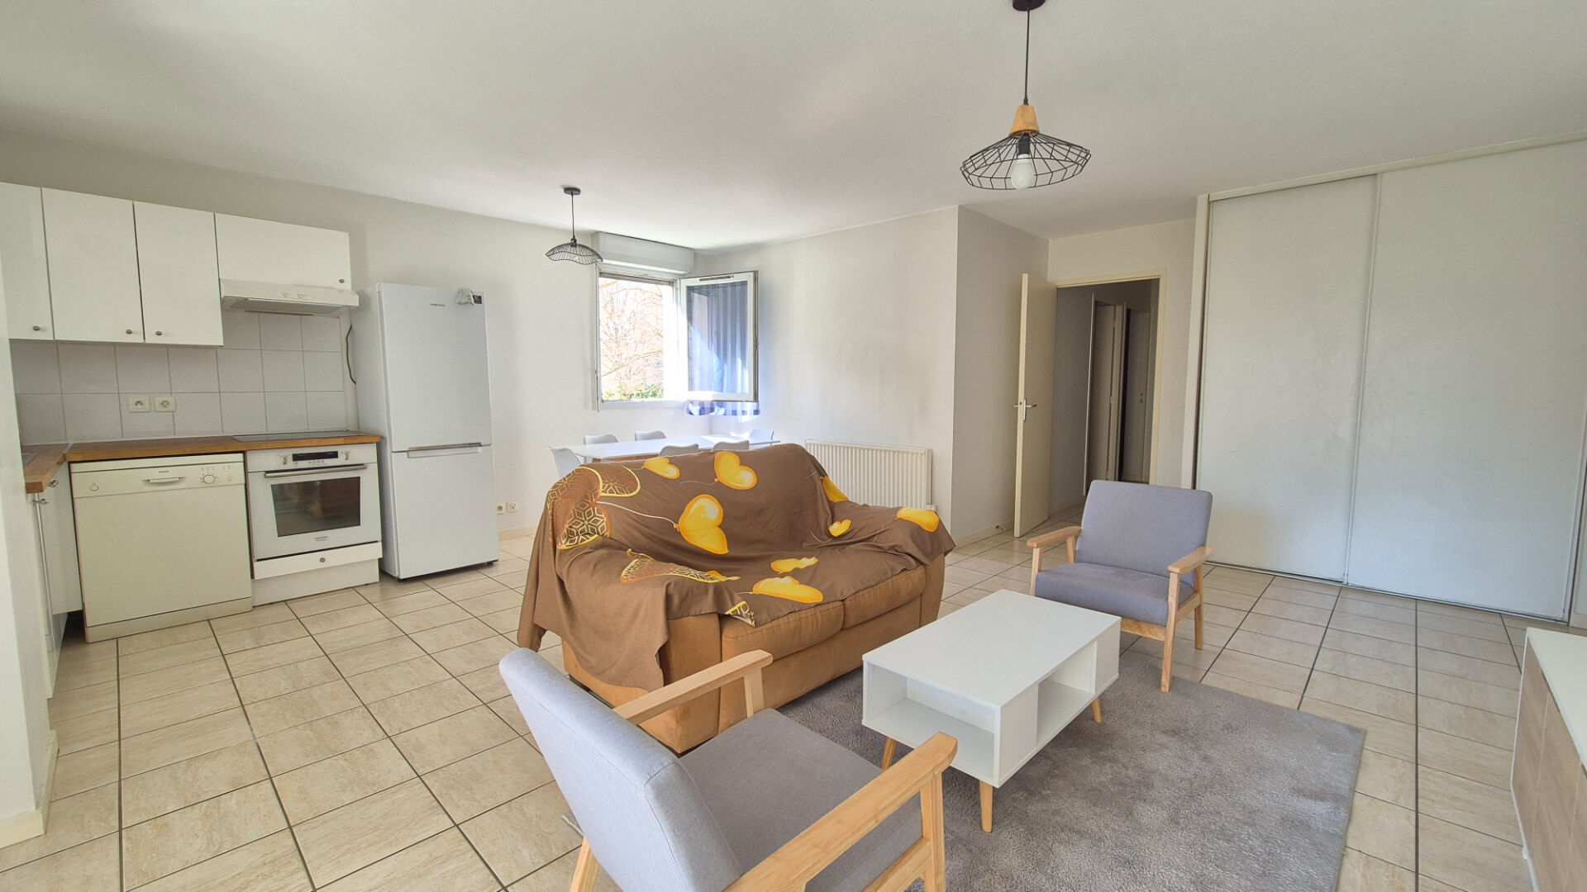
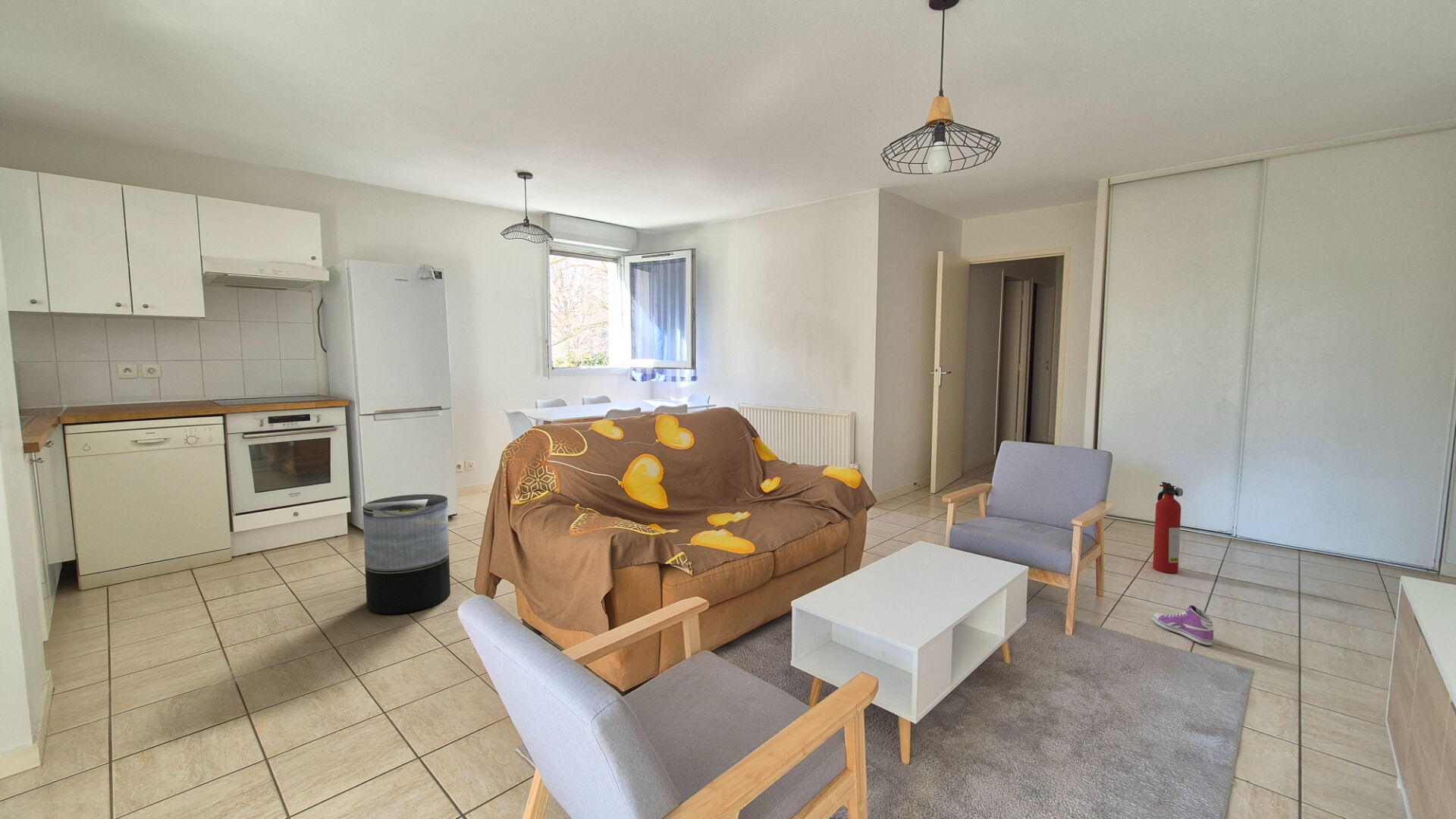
+ sneaker (1183, 617)
+ fire extinguisher (1166, 526)
+ trash can (408, 551)
